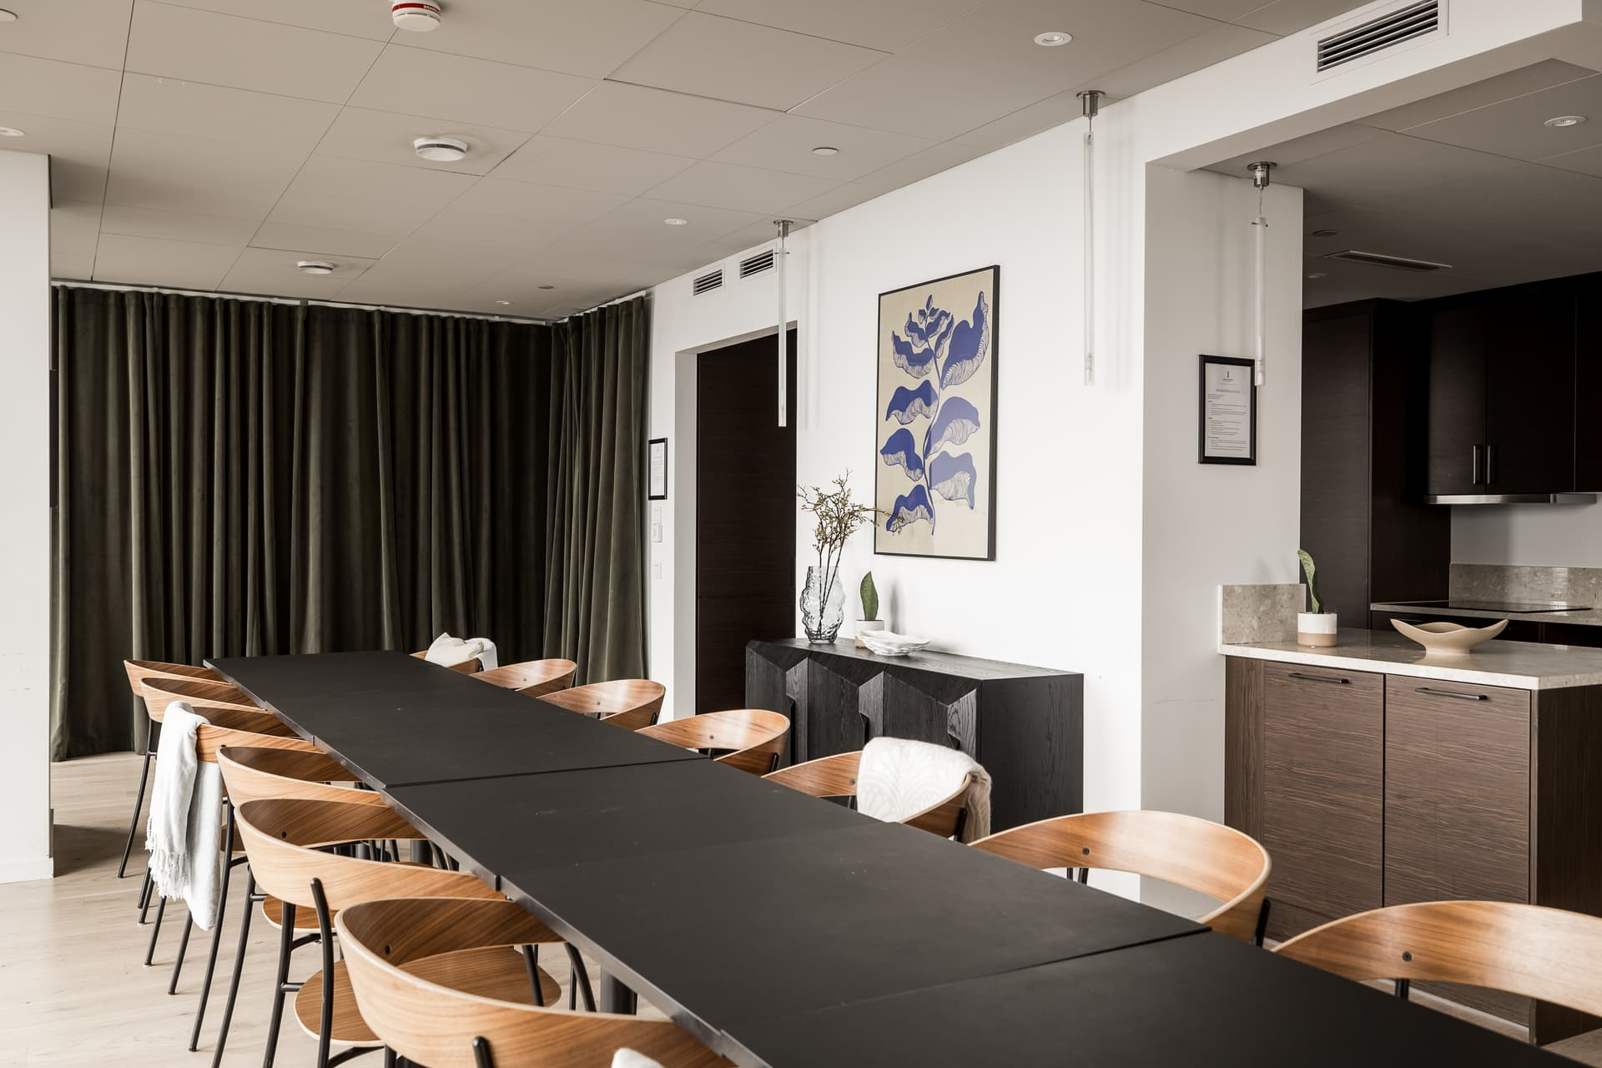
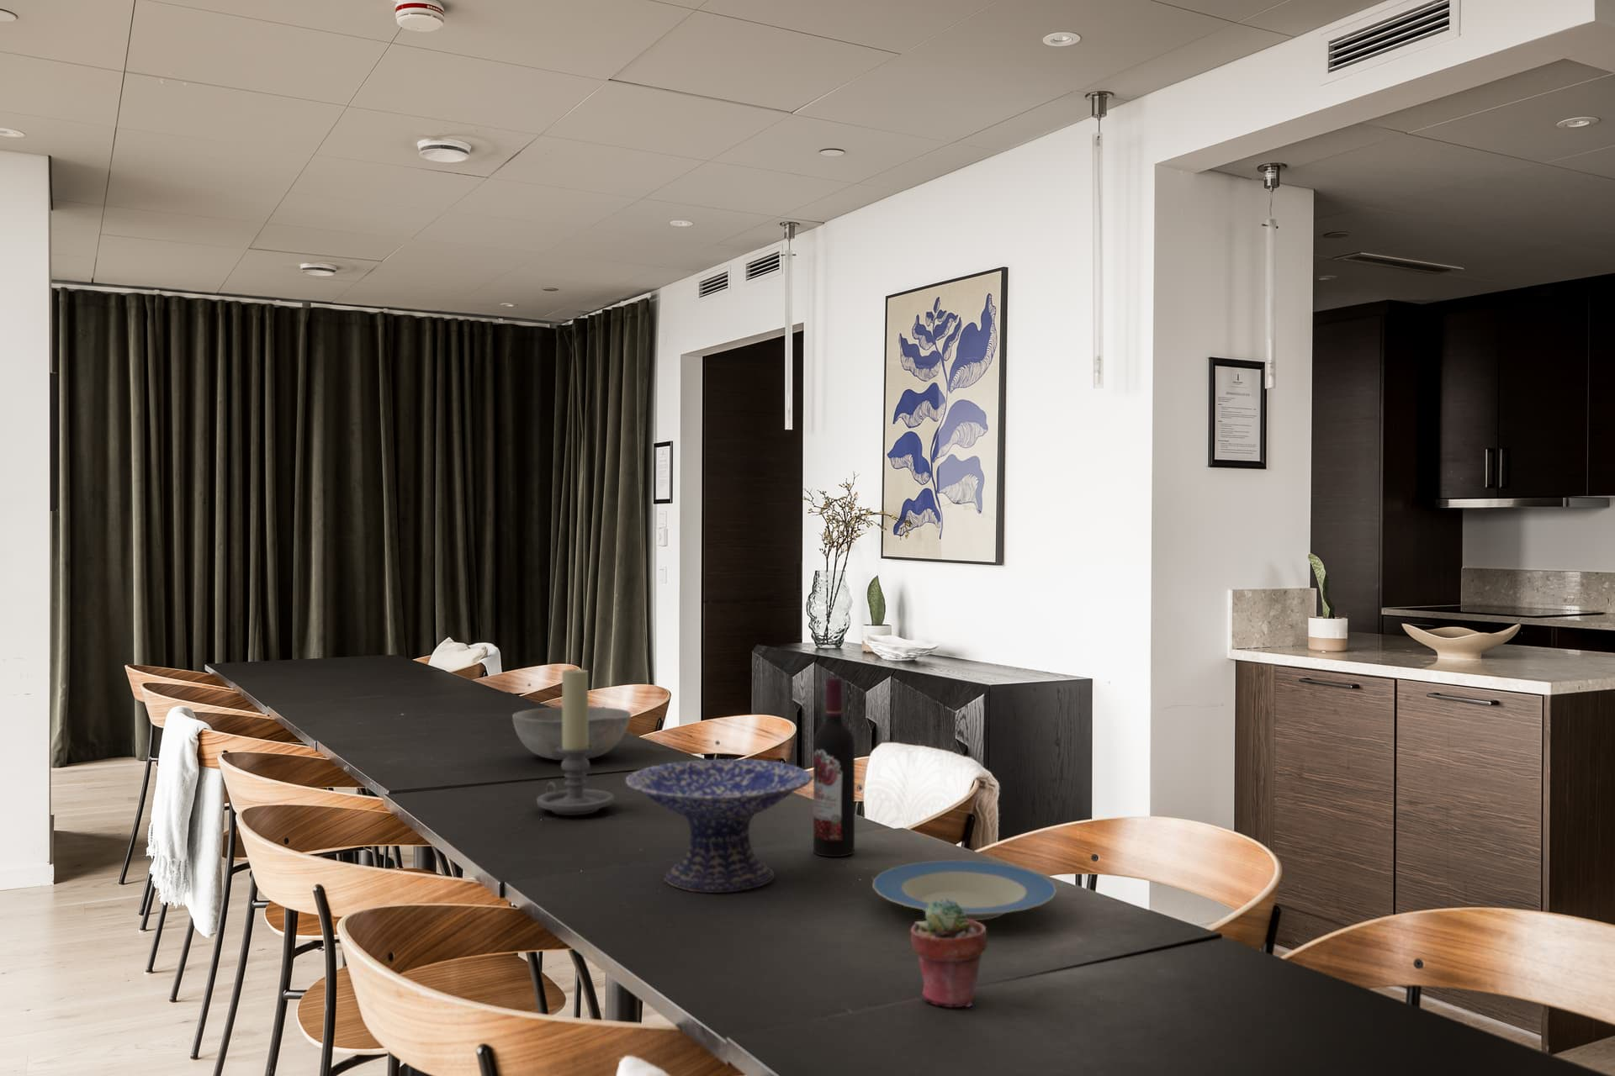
+ plate (964, 896)
+ potted succulent (948, 949)
+ wine bottle (834, 765)
+ decorative bowl (719, 825)
+ bowl (562, 735)
+ candle holder (571, 737)
